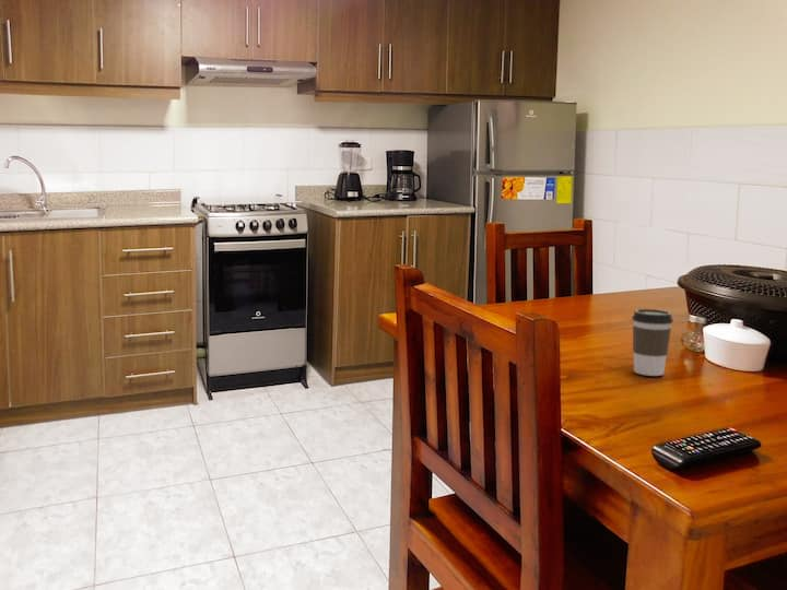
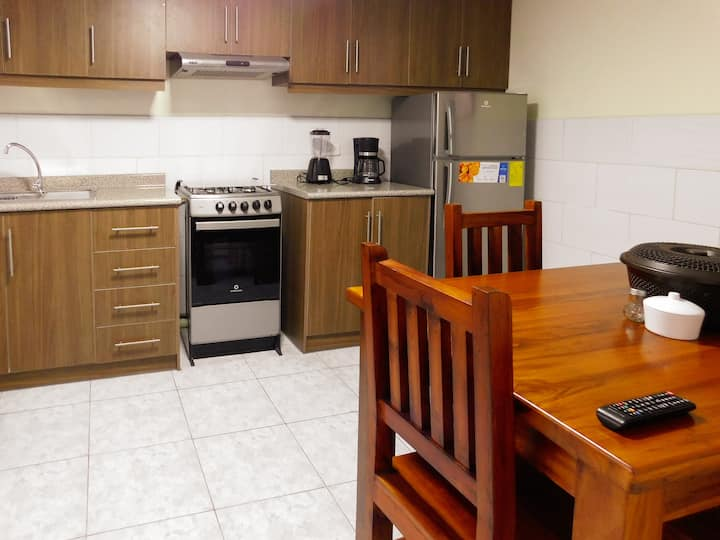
- coffee cup (650, 342)
